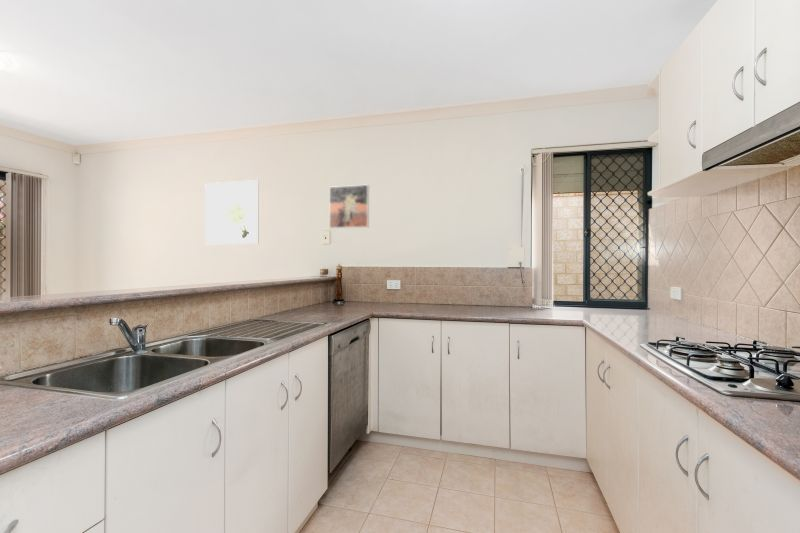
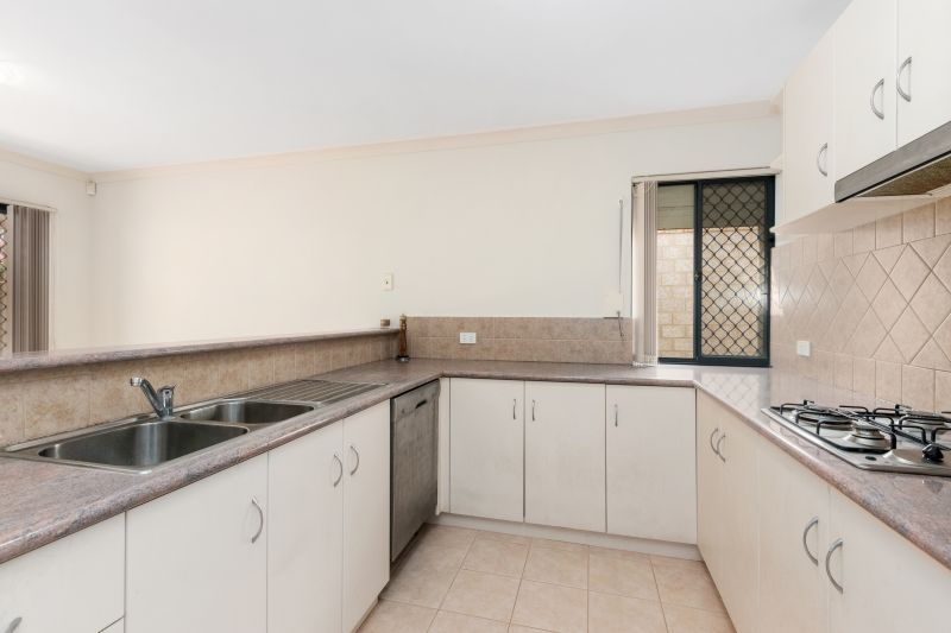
- wall art (231, 212)
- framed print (348, 207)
